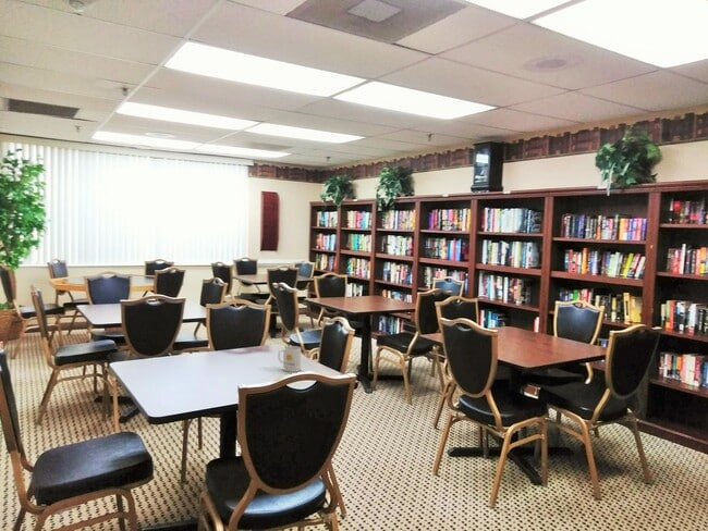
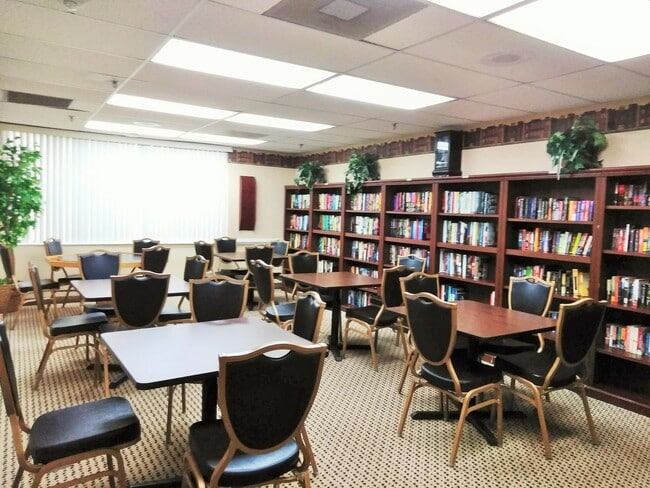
- mug (289, 358)
